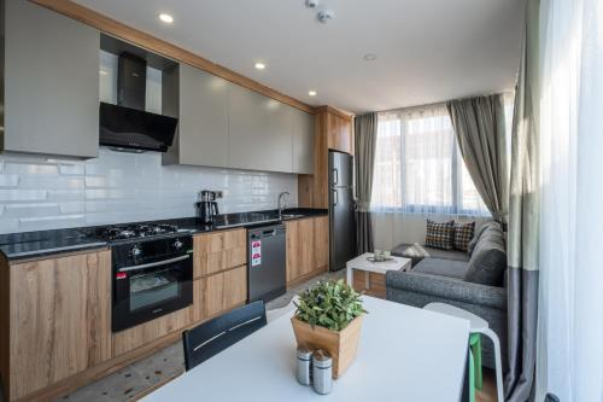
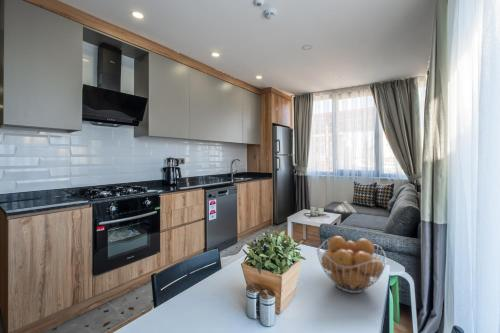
+ fruit basket (349, 262)
